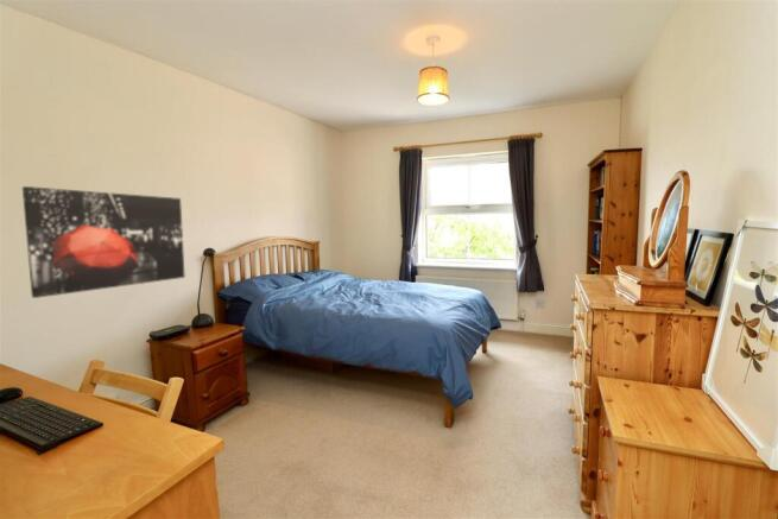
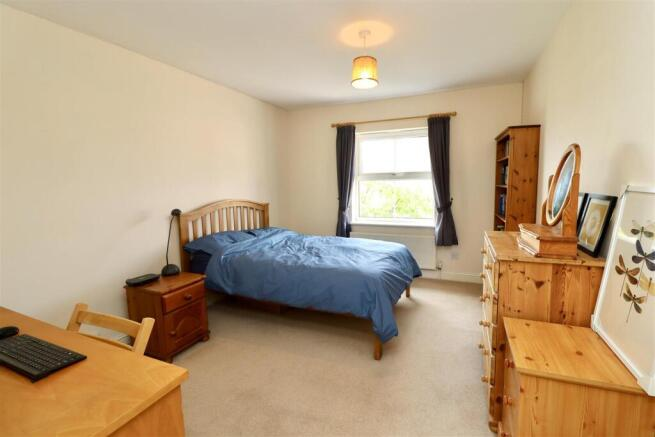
- wall art (118, 240)
